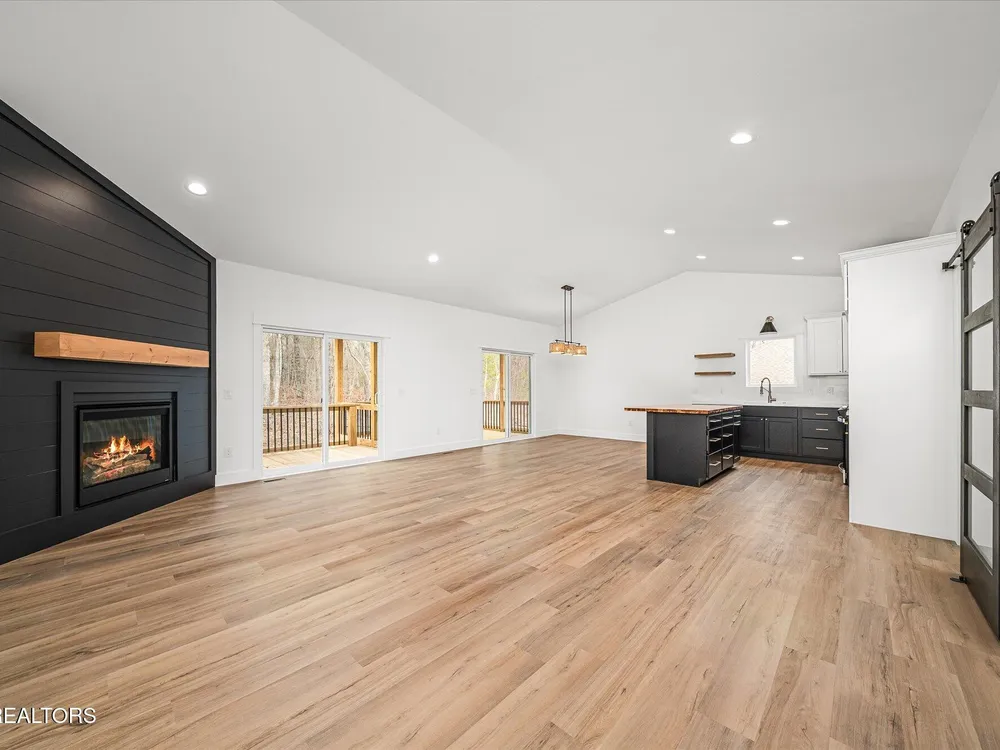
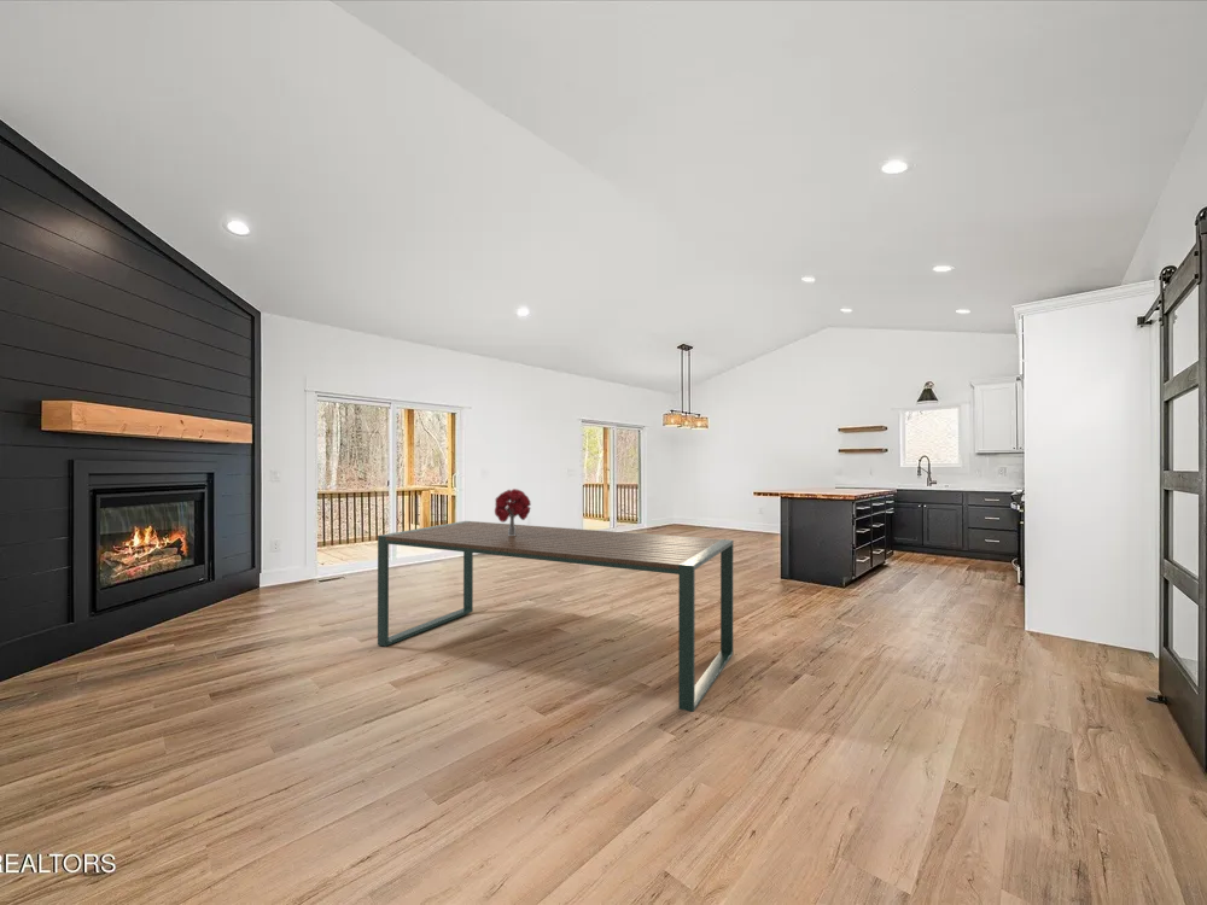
+ bouquet (511, 512)
+ dining table (558, 561)
